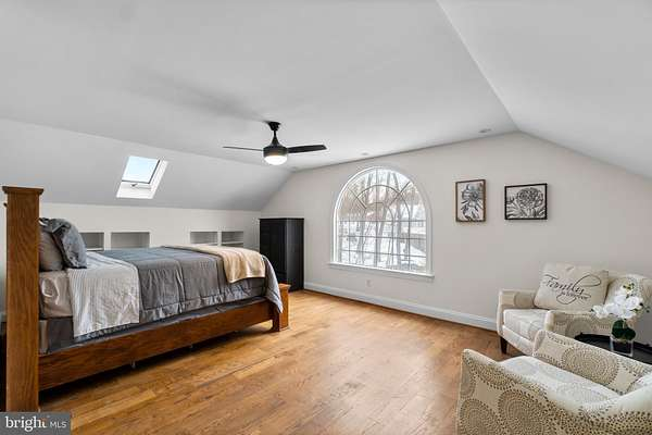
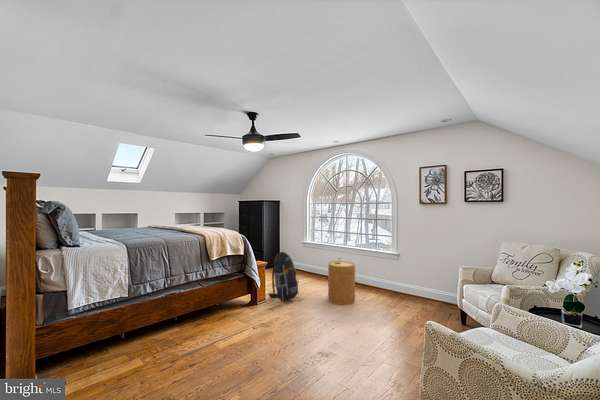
+ backpack (284, 275)
+ basket (341, 281)
